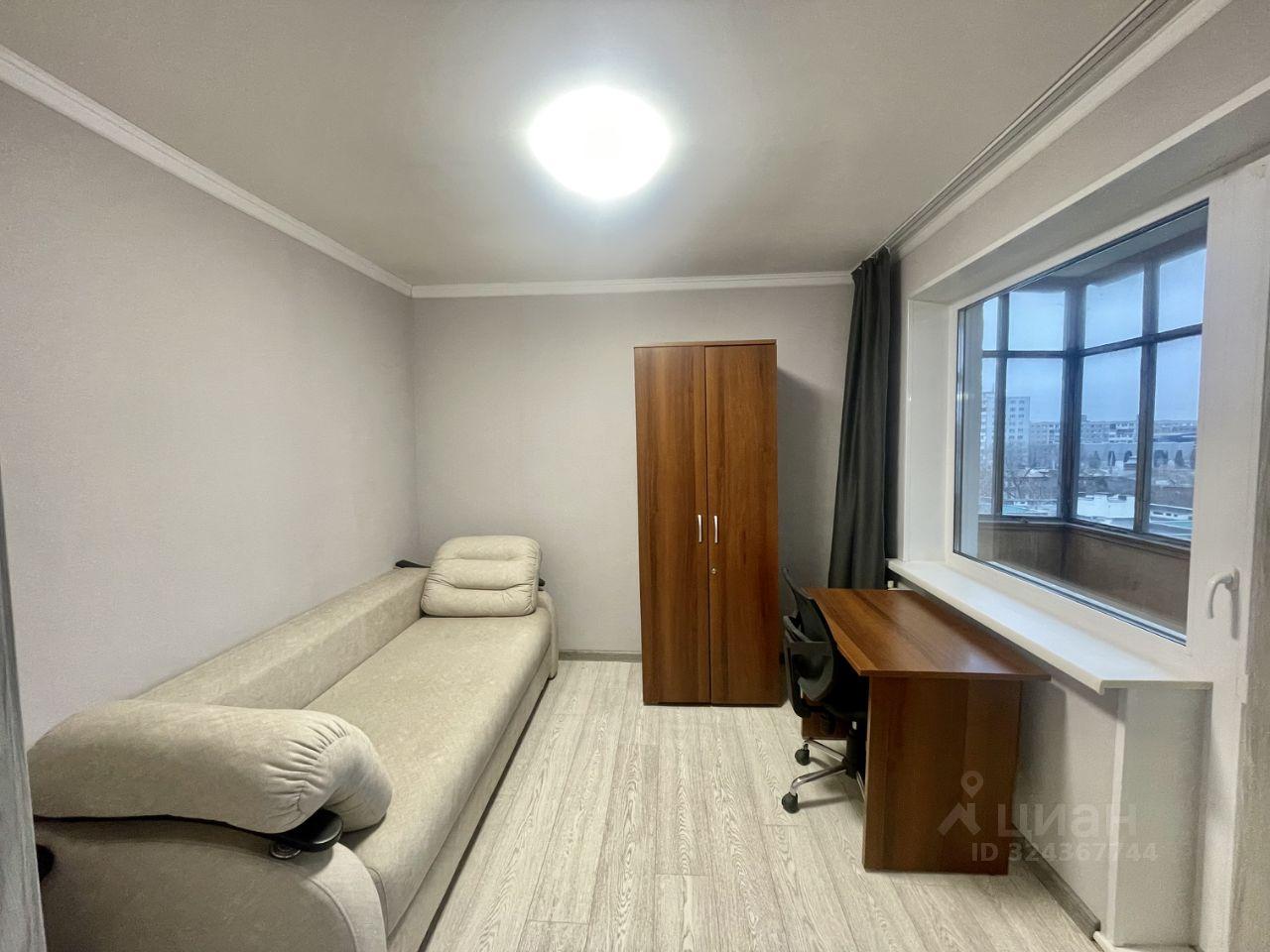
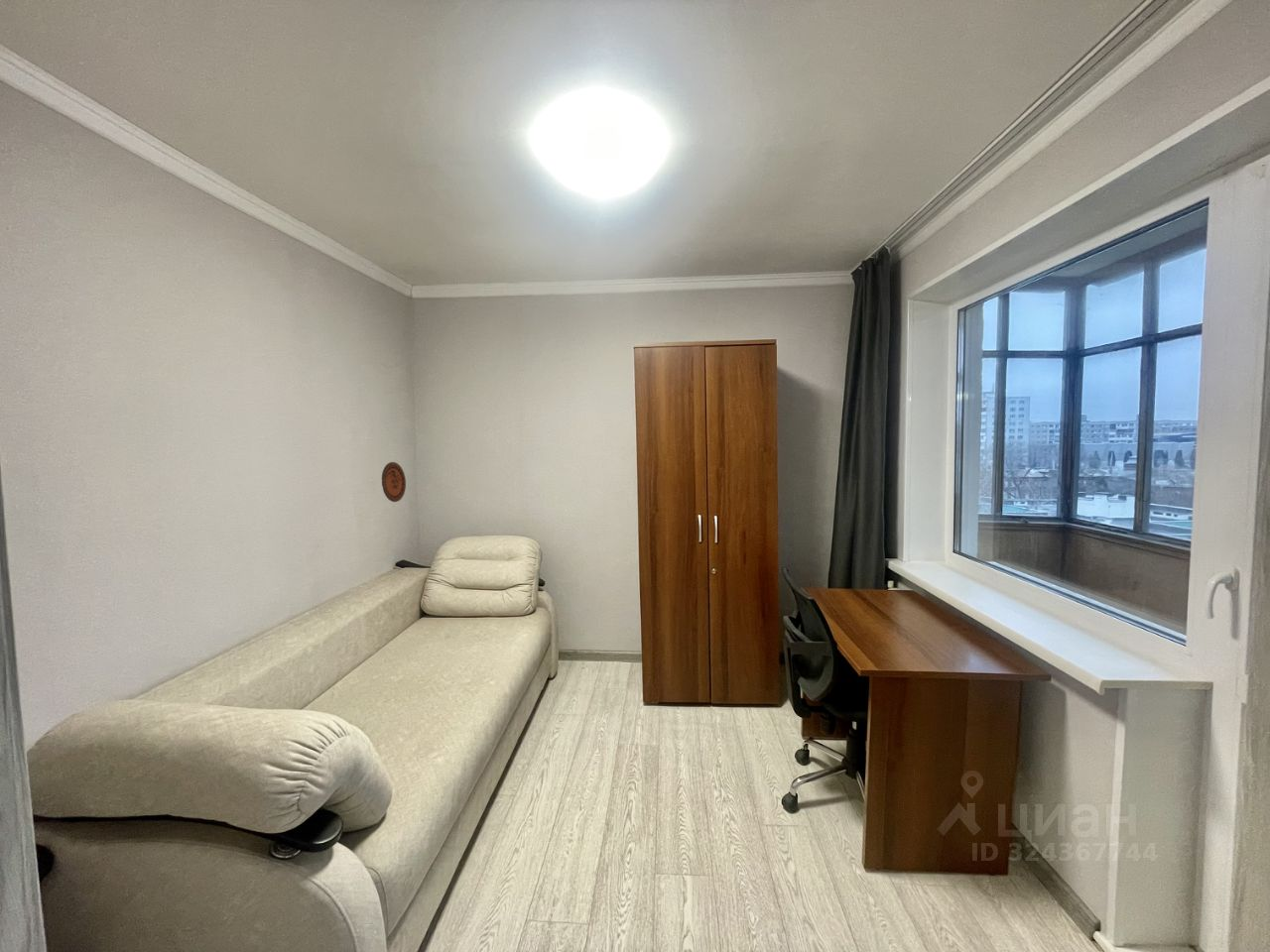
+ decorative plate (393, 482)
